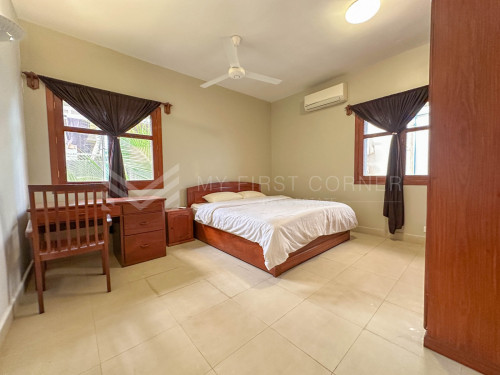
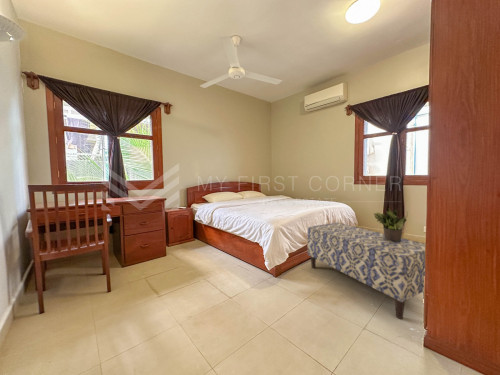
+ bench (360, 258)
+ potted plant (390, 222)
